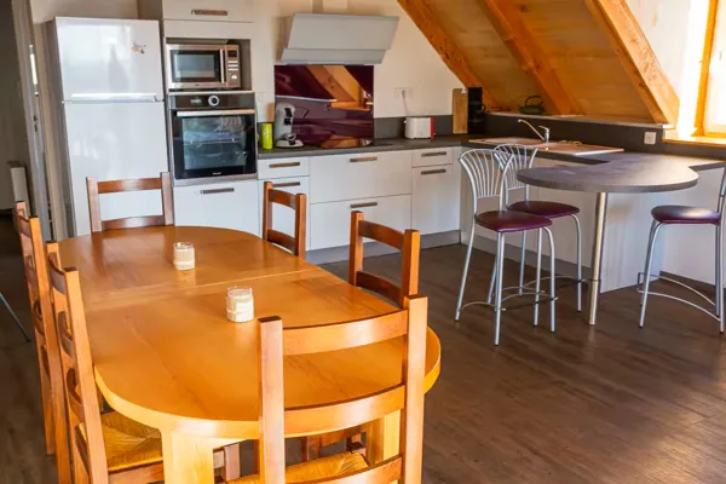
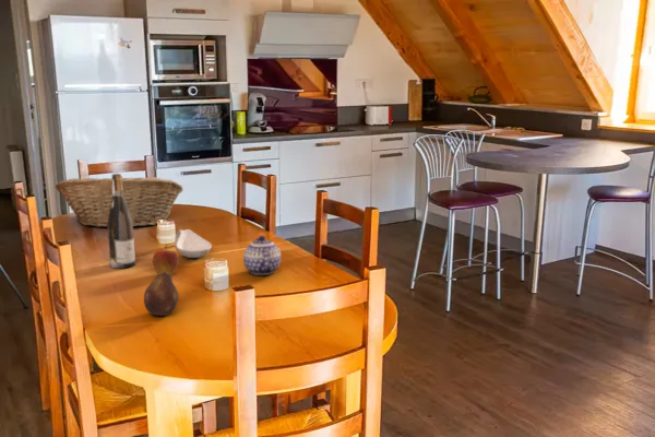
+ fruit basket (123, 197)
+ fruit (160, 294)
+ teapot (262, 253)
+ spoon rest (189, 243)
+ wine bottle (119, 220)
+ apple (165, 260)
